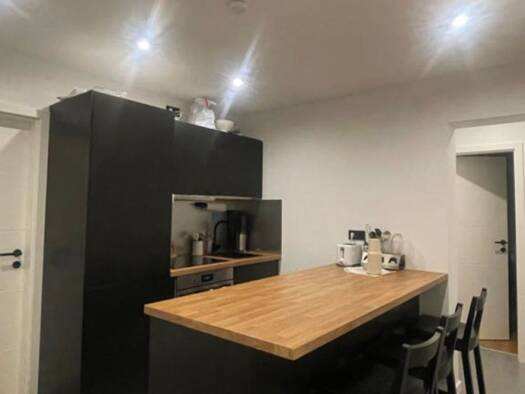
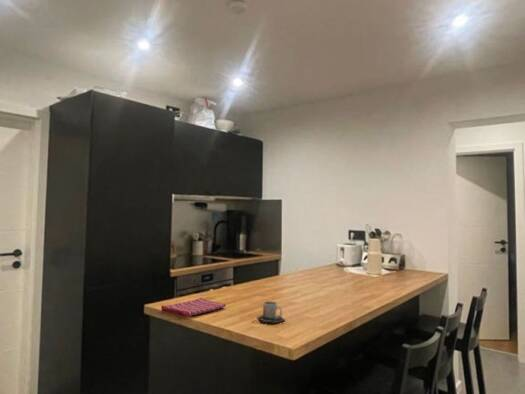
+ dish towel (193, 306)
+ mug (271, 311)
